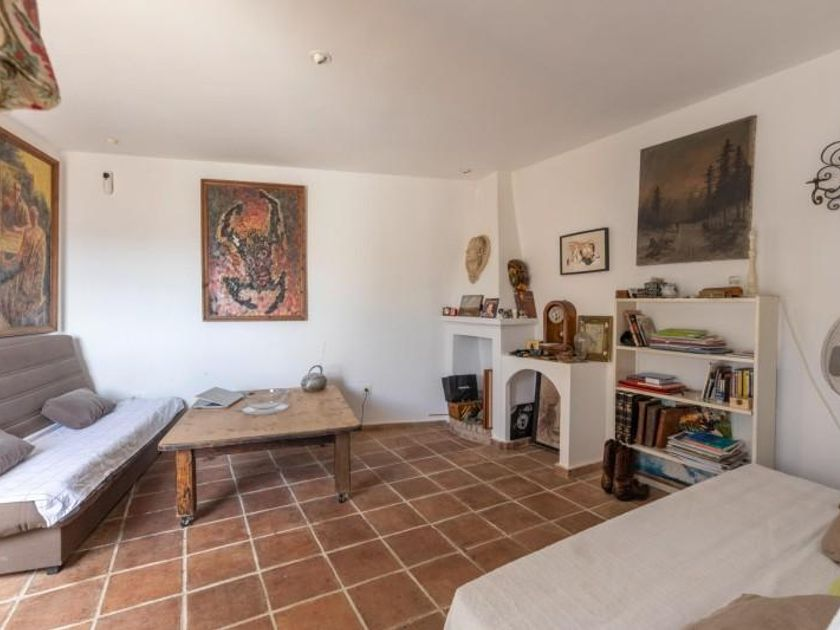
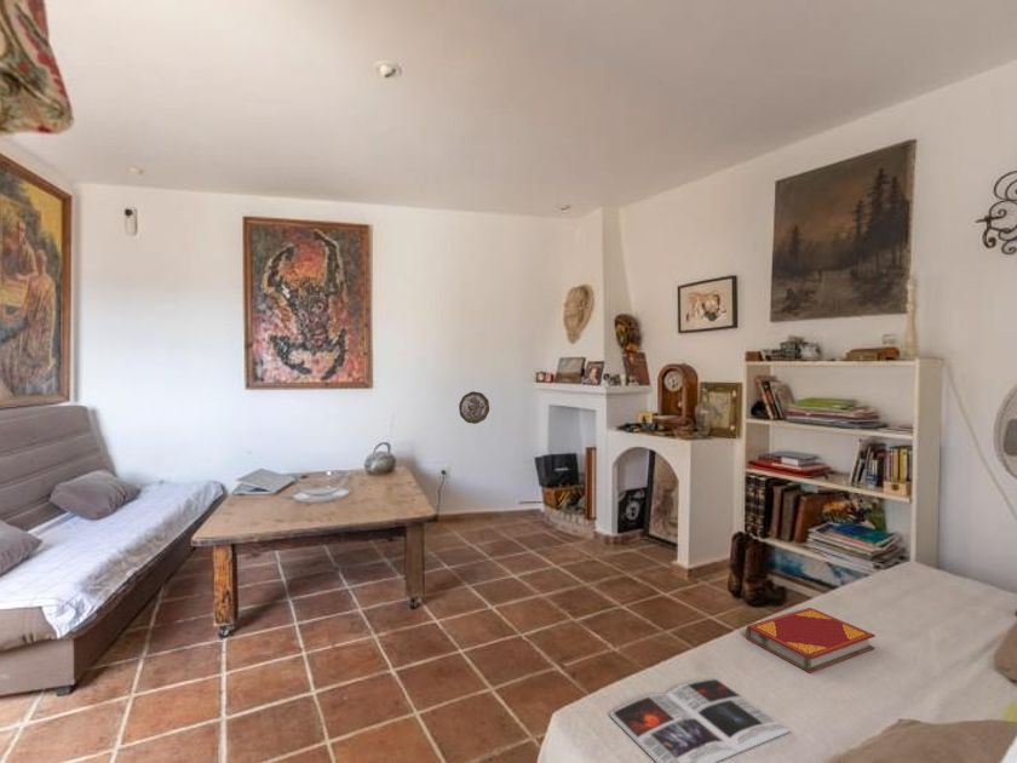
+ decorative plate (473, 407)
+ hardback book (809, 636)
+ magazine (697, 718)
